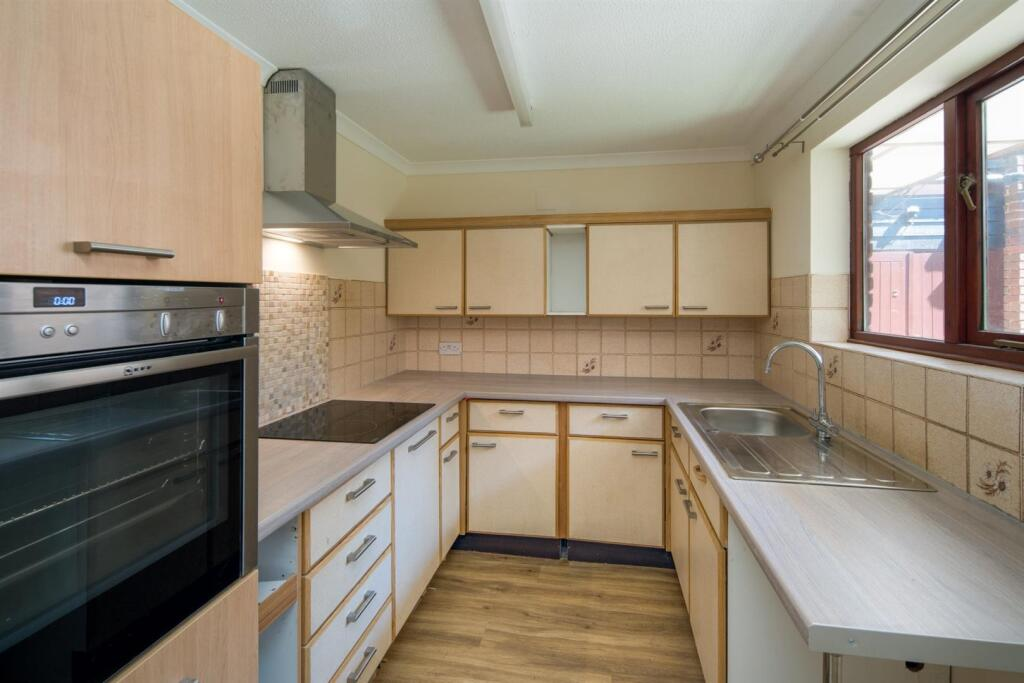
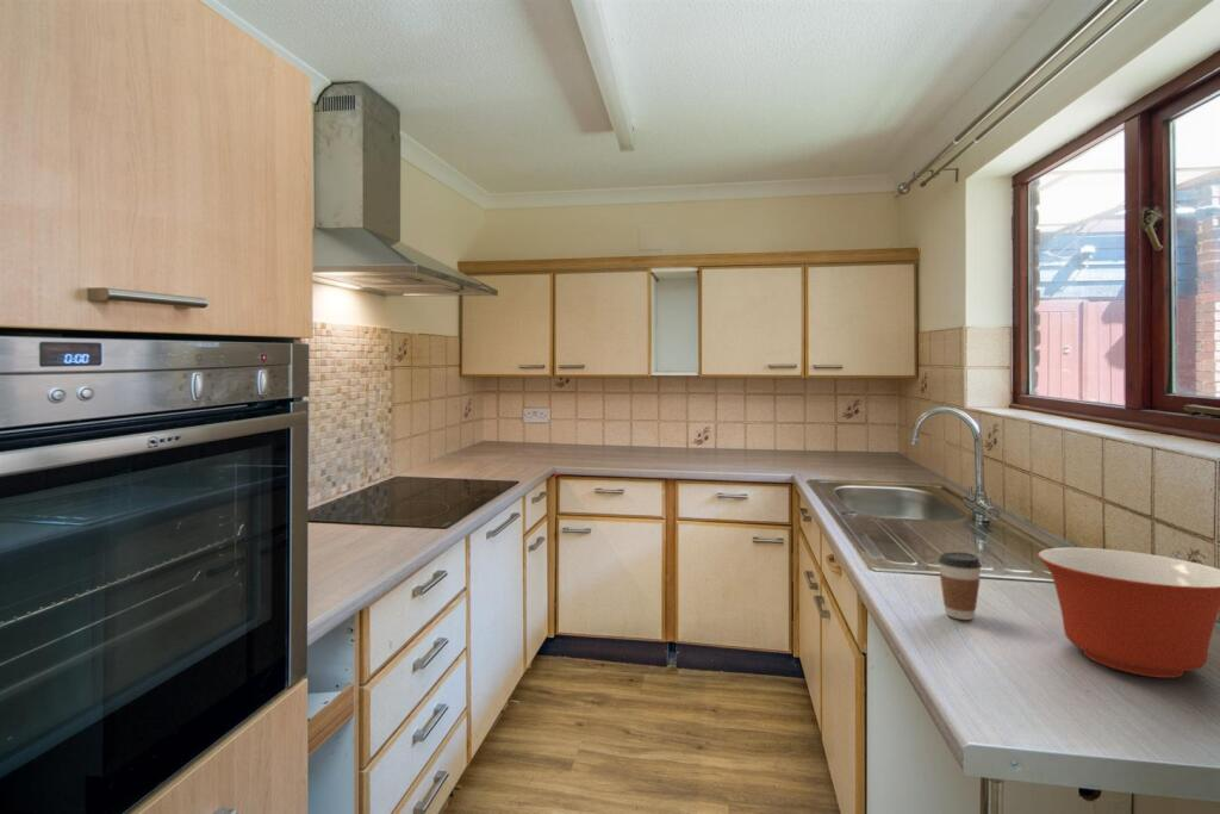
+ mixing bowl (1131, 613)
+ coffee cup (959, 585)
